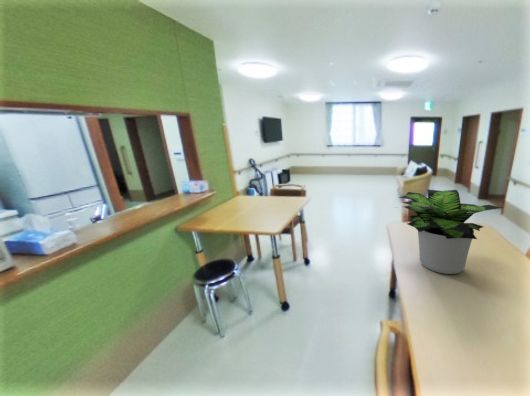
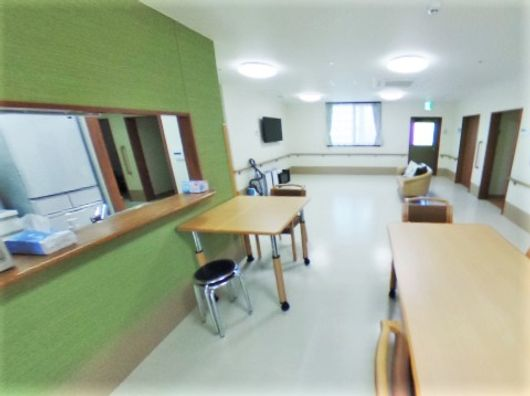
- potted plant (442, 231)
